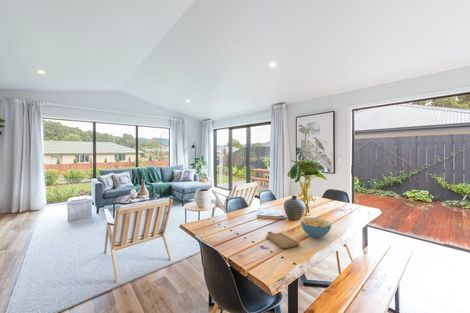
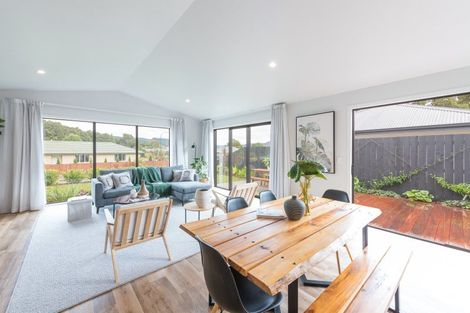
- cereal bowl (315, 228)
- chopping board (279, 238)
